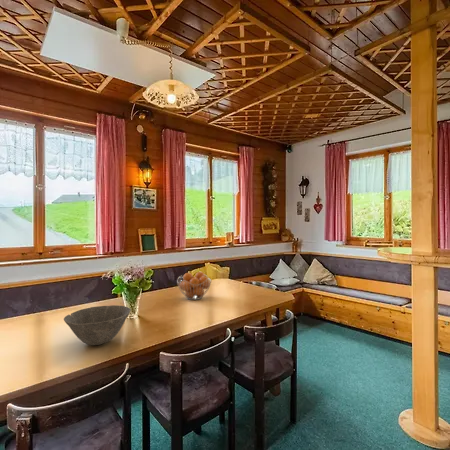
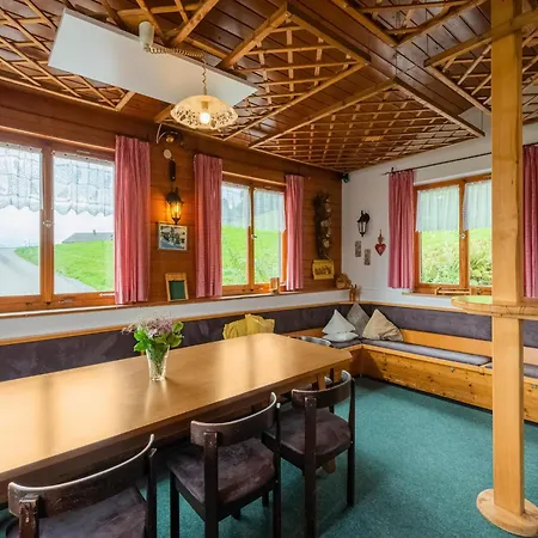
- bowl (99, 327)
- fruit basket (194, 285)
